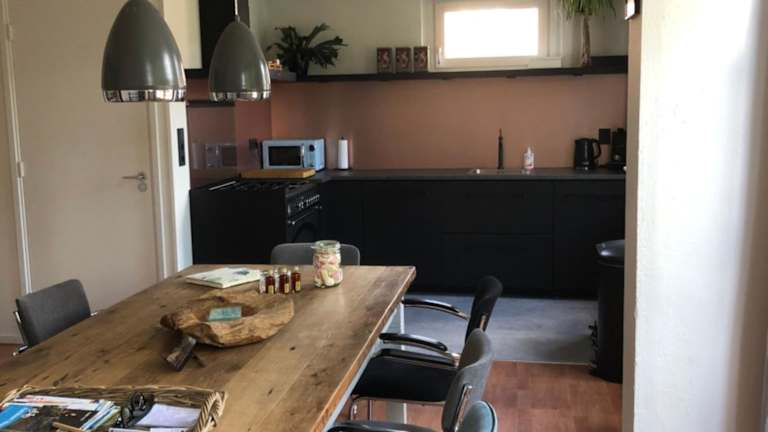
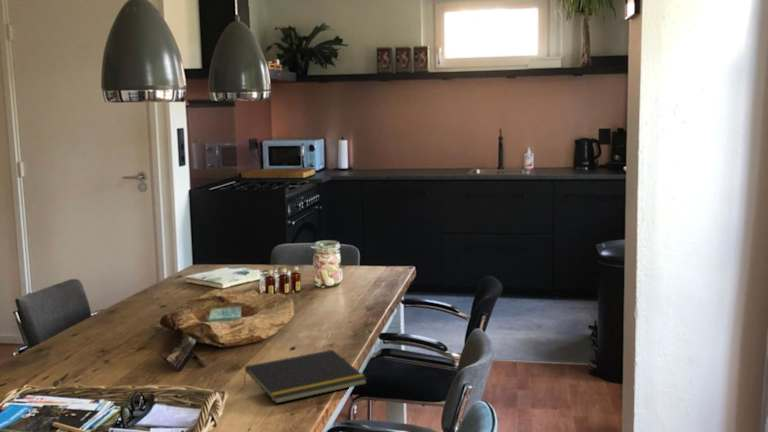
+ notepad (306, 374)
